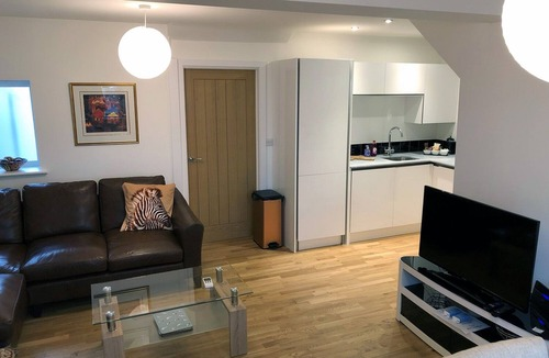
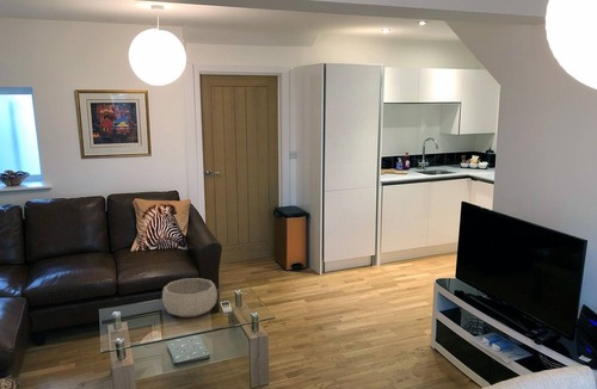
+ decorative bowl (190, 297)
